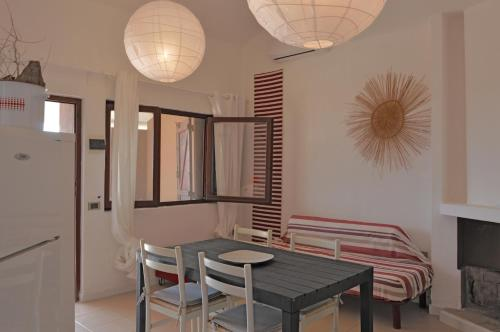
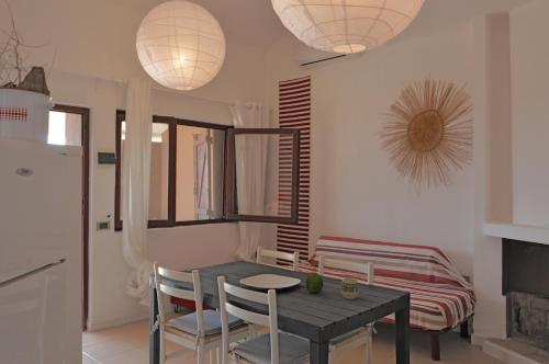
+ cup (349, 288)
+ fruit (314, 282)
